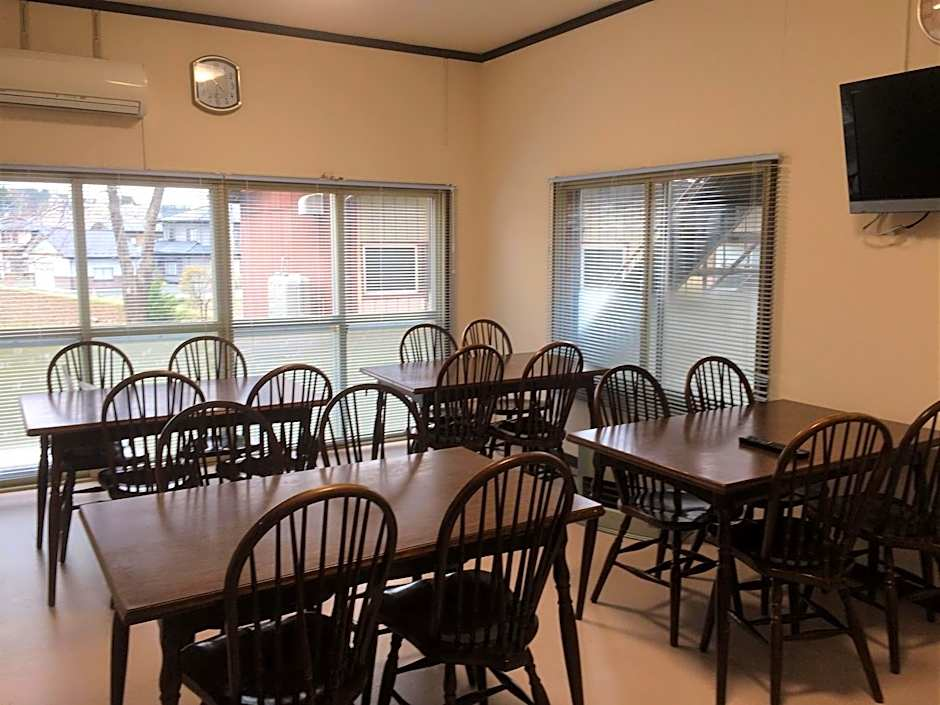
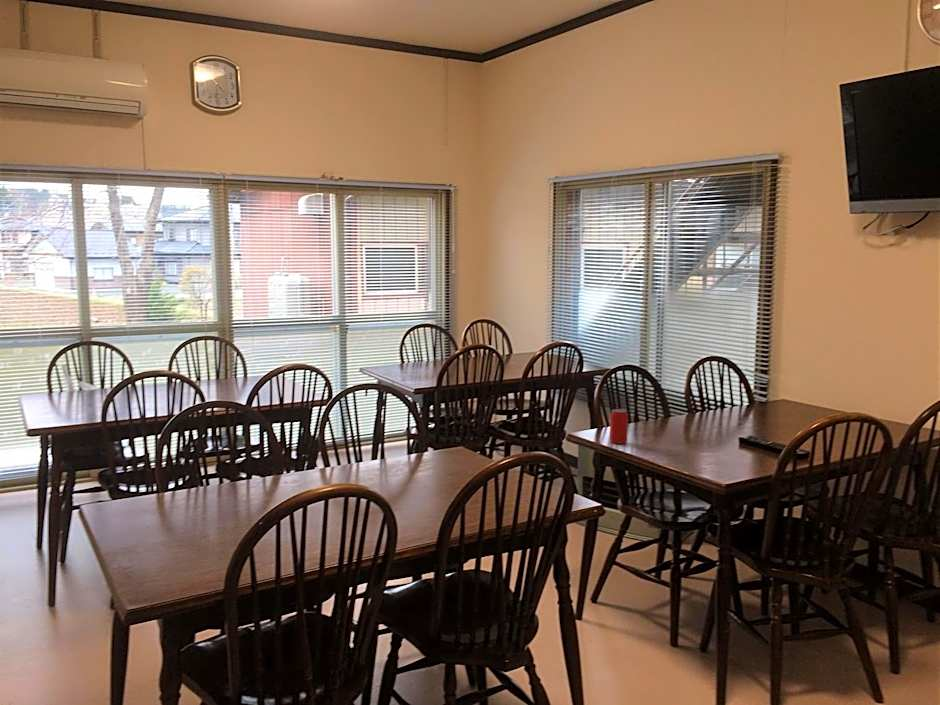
+ beverage can (618, 426)
